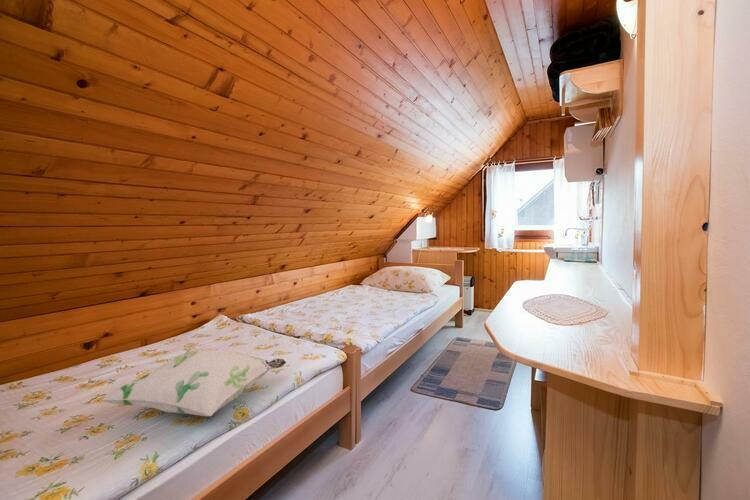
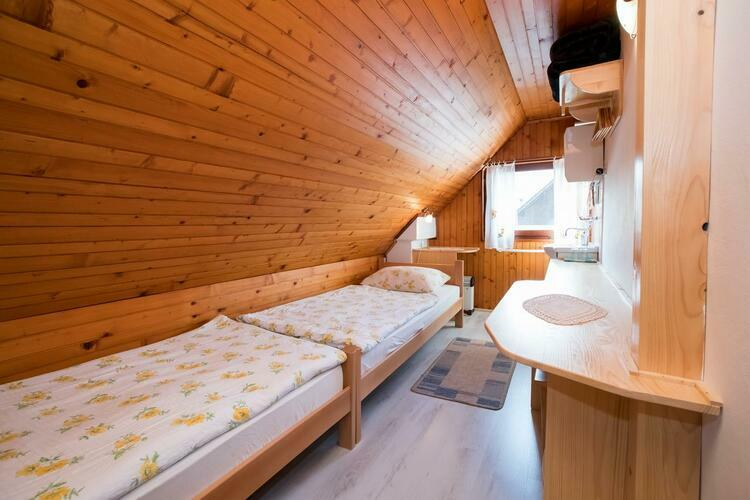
- decorative pillow (205, 378)
